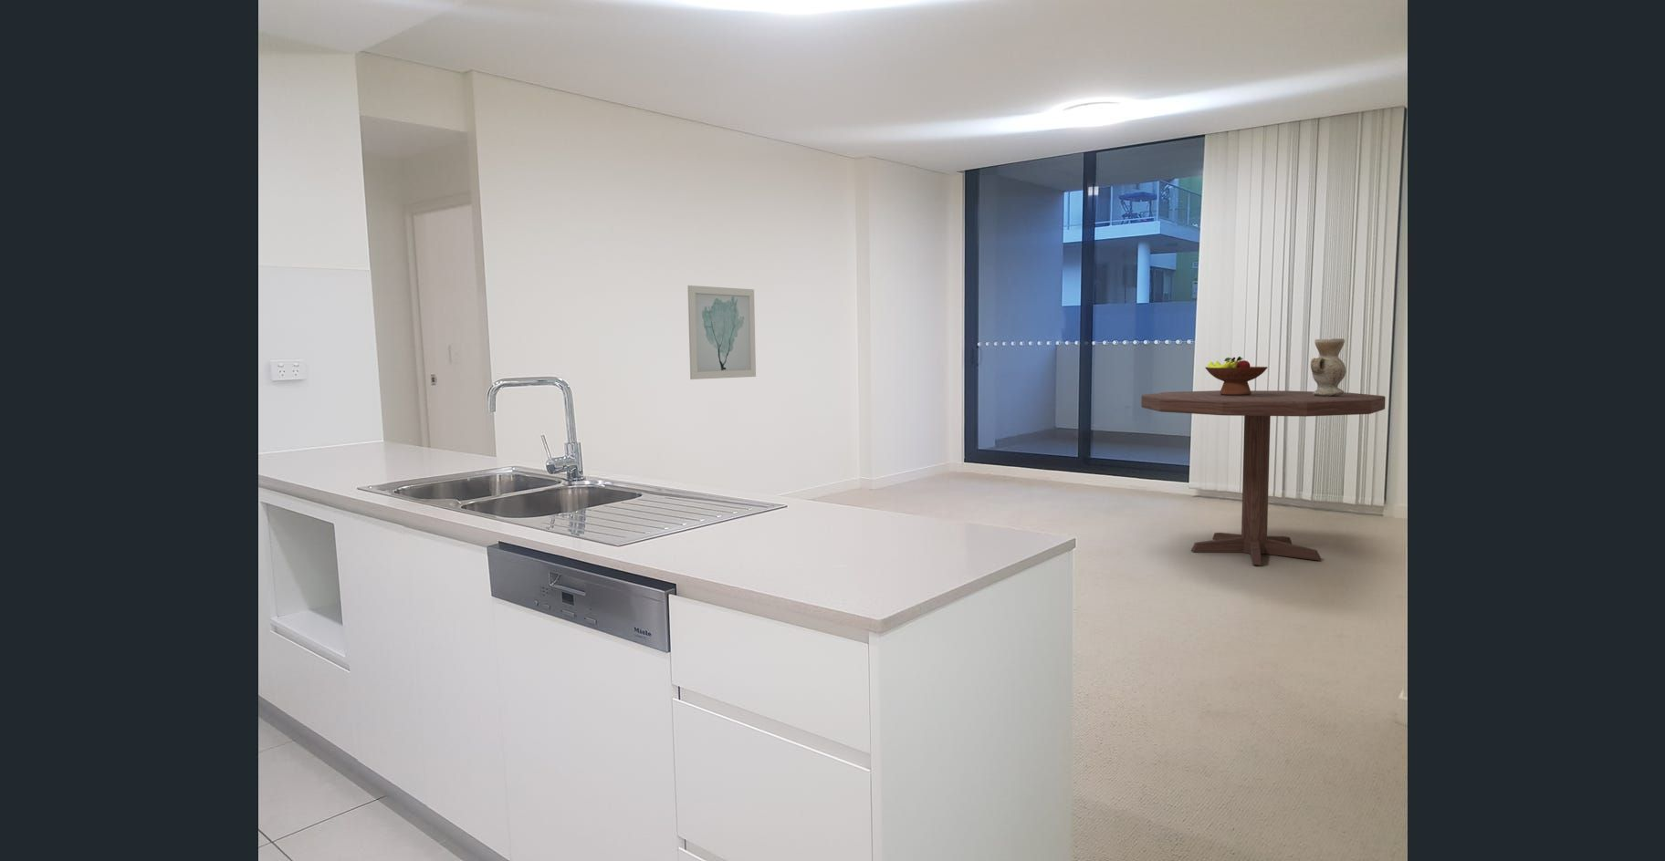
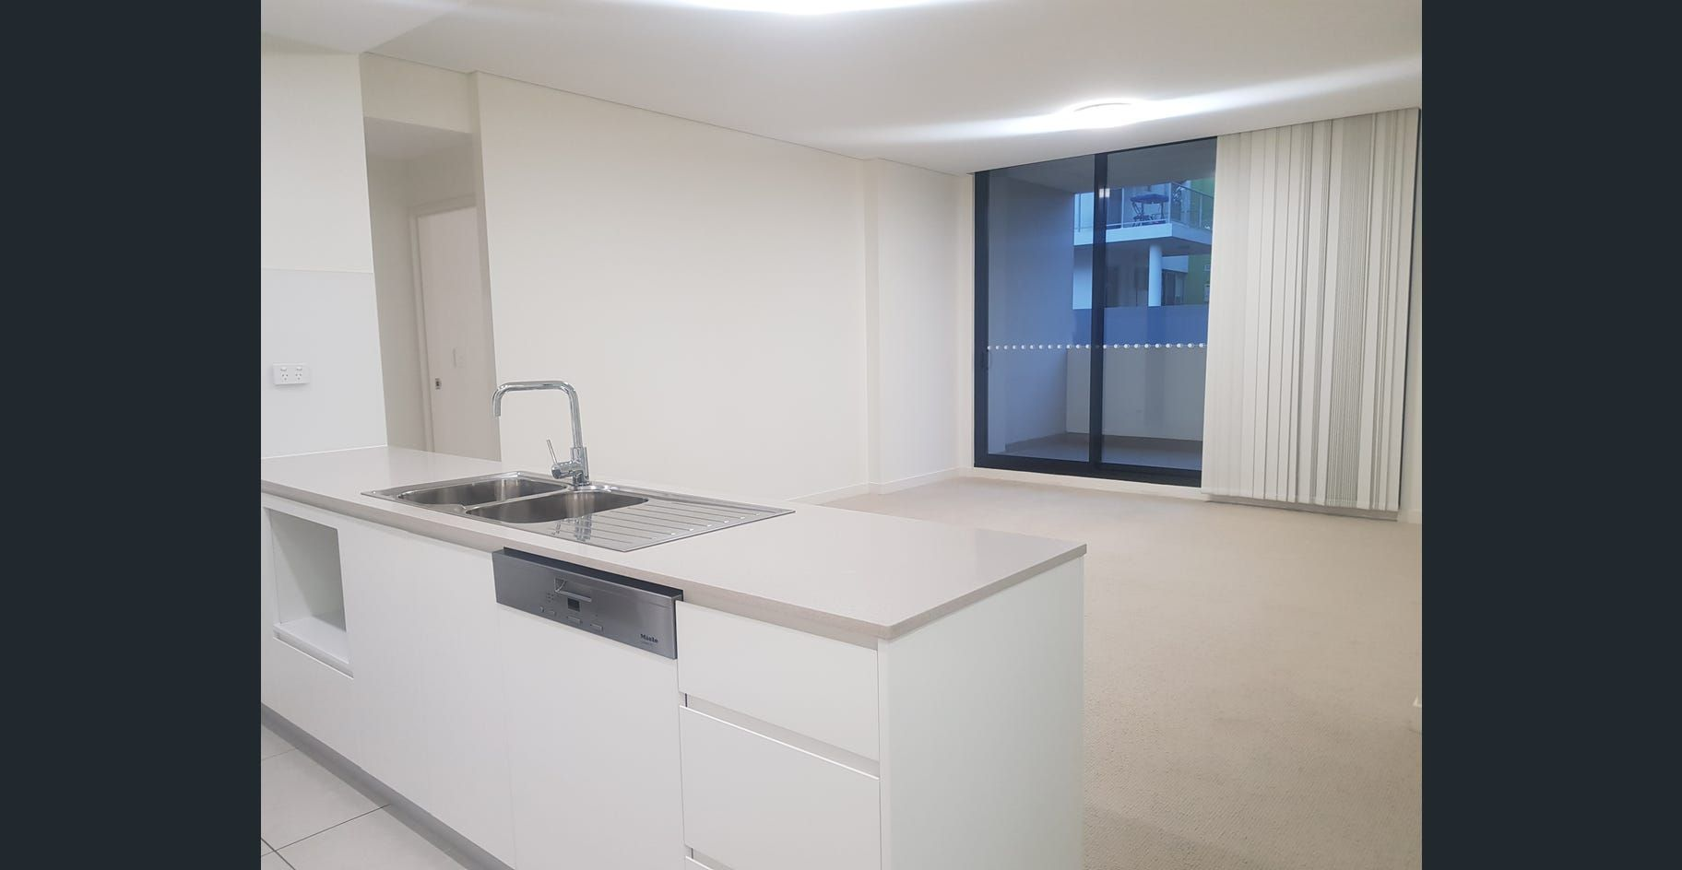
- dining table (1255, 473)
- fruit bowl (1235, 374)
- wall art (723, 333)
- vase (1324, 367)
